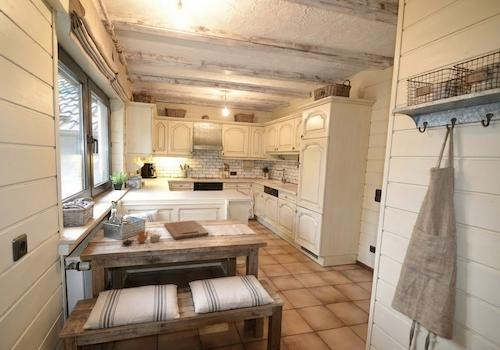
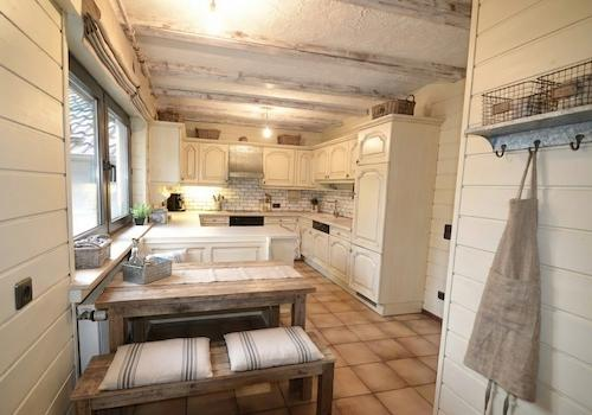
- teapot (142, 235)
- cutting board (185, 228)
